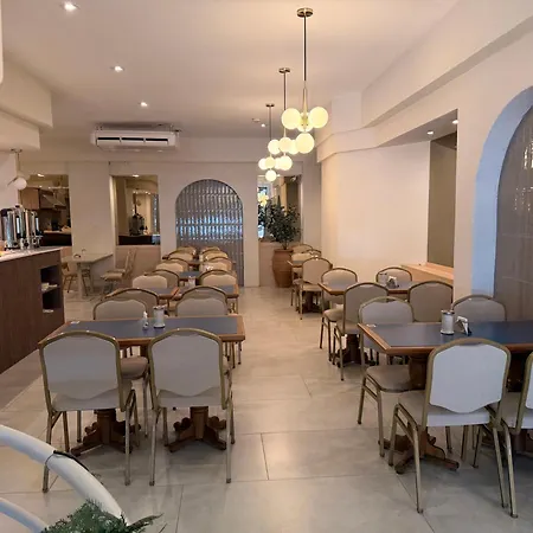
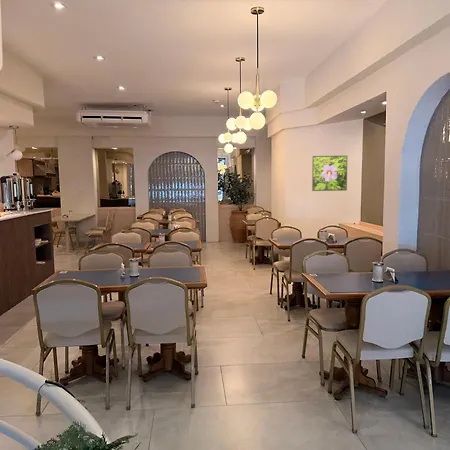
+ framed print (329, 173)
